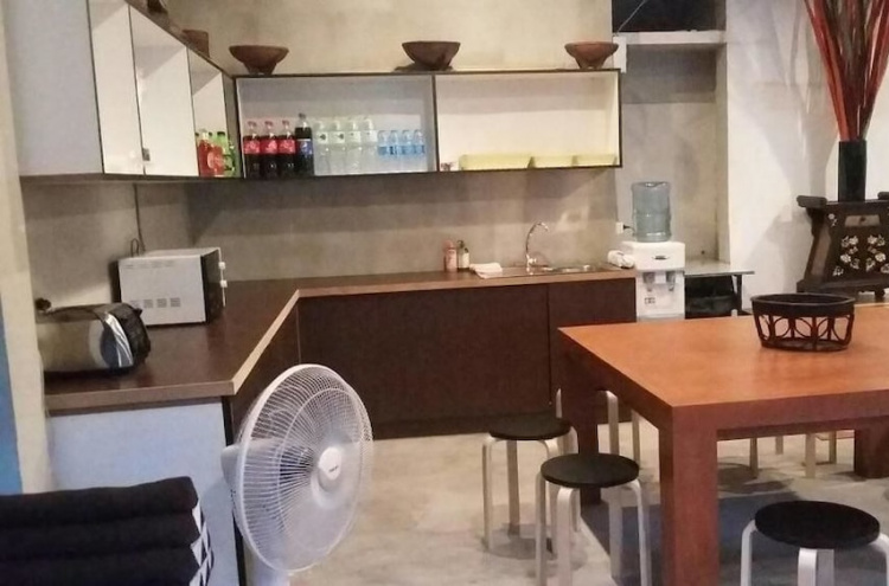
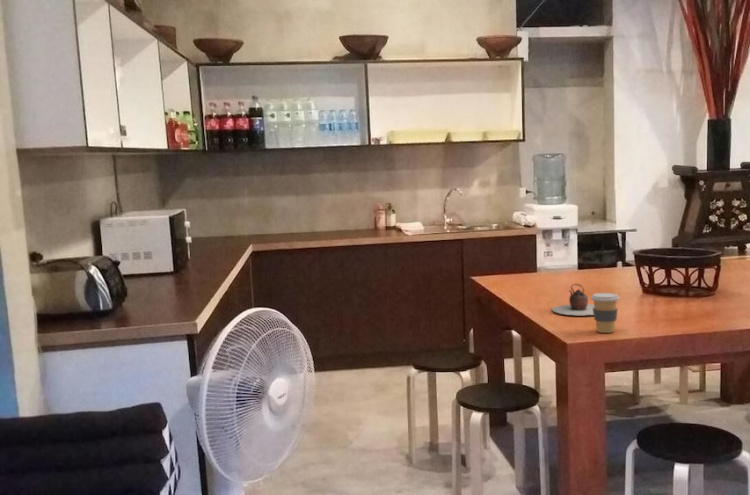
+ teapot (581, 297)
+ coffee cup (605, 312)
